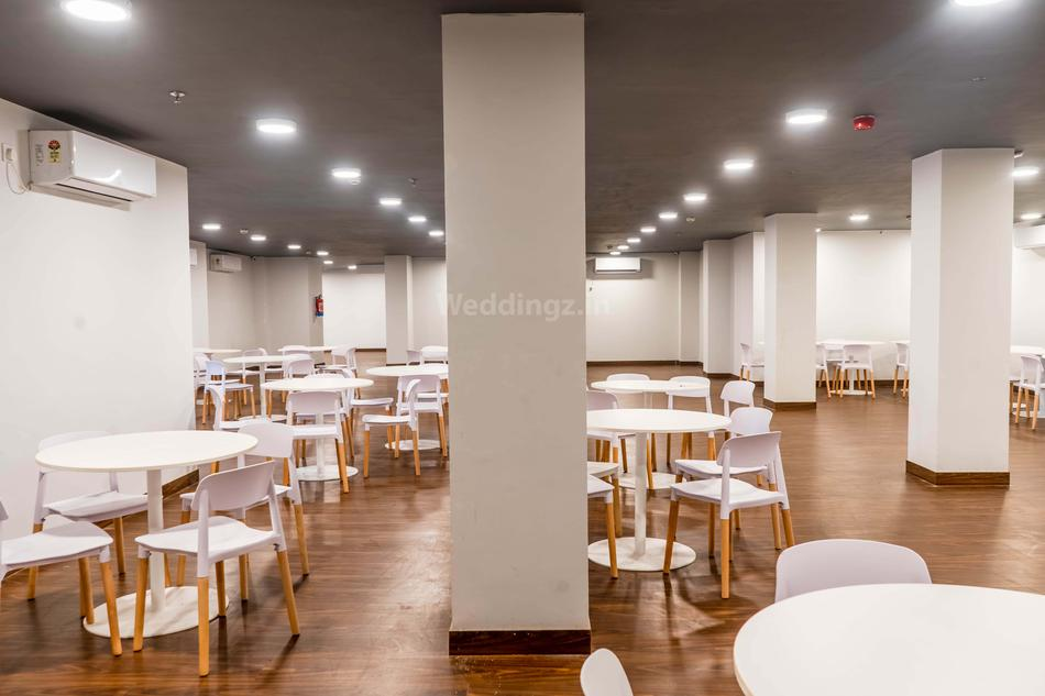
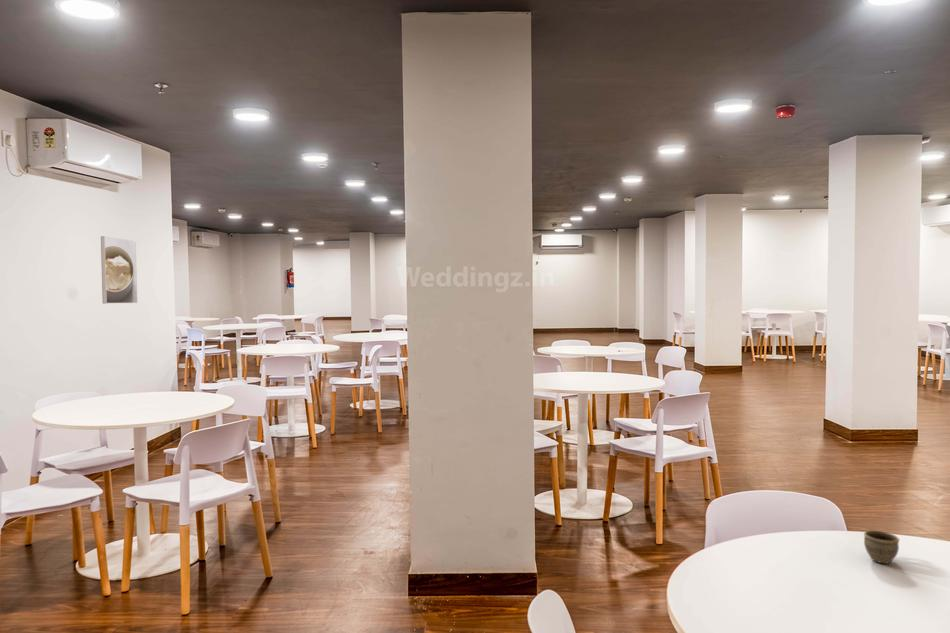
+ cup (883, 546)
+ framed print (119, 271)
